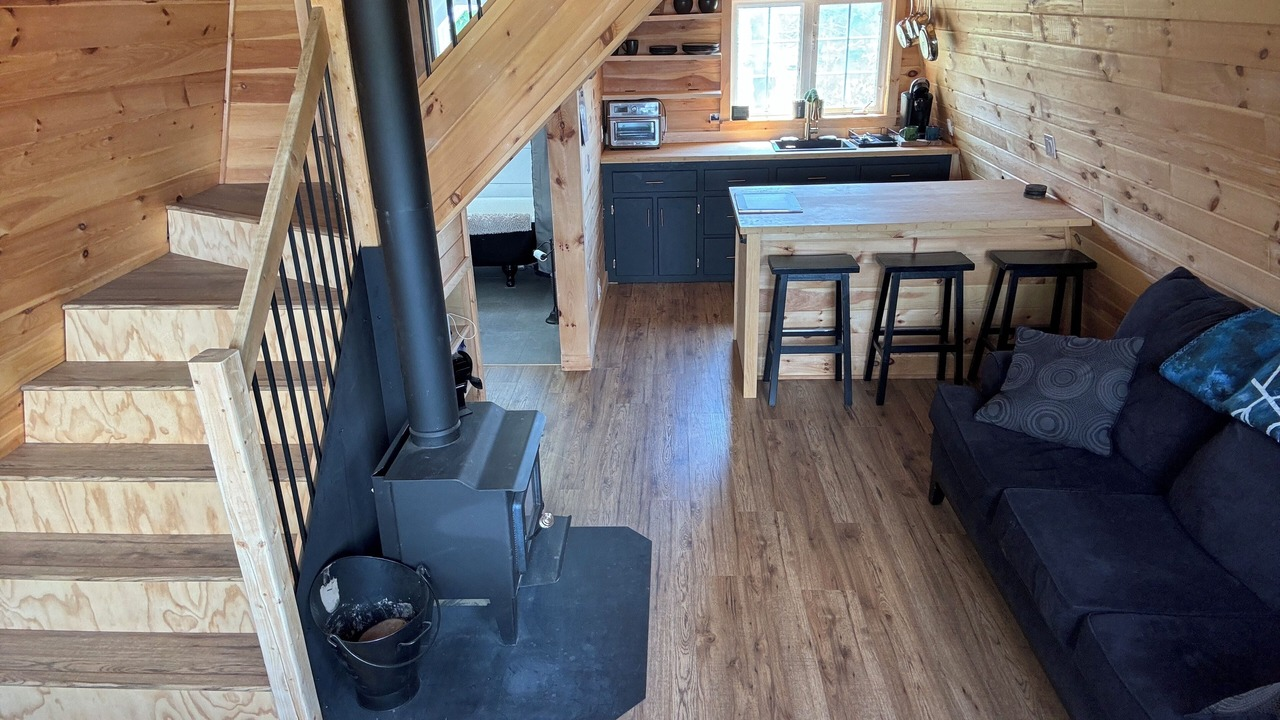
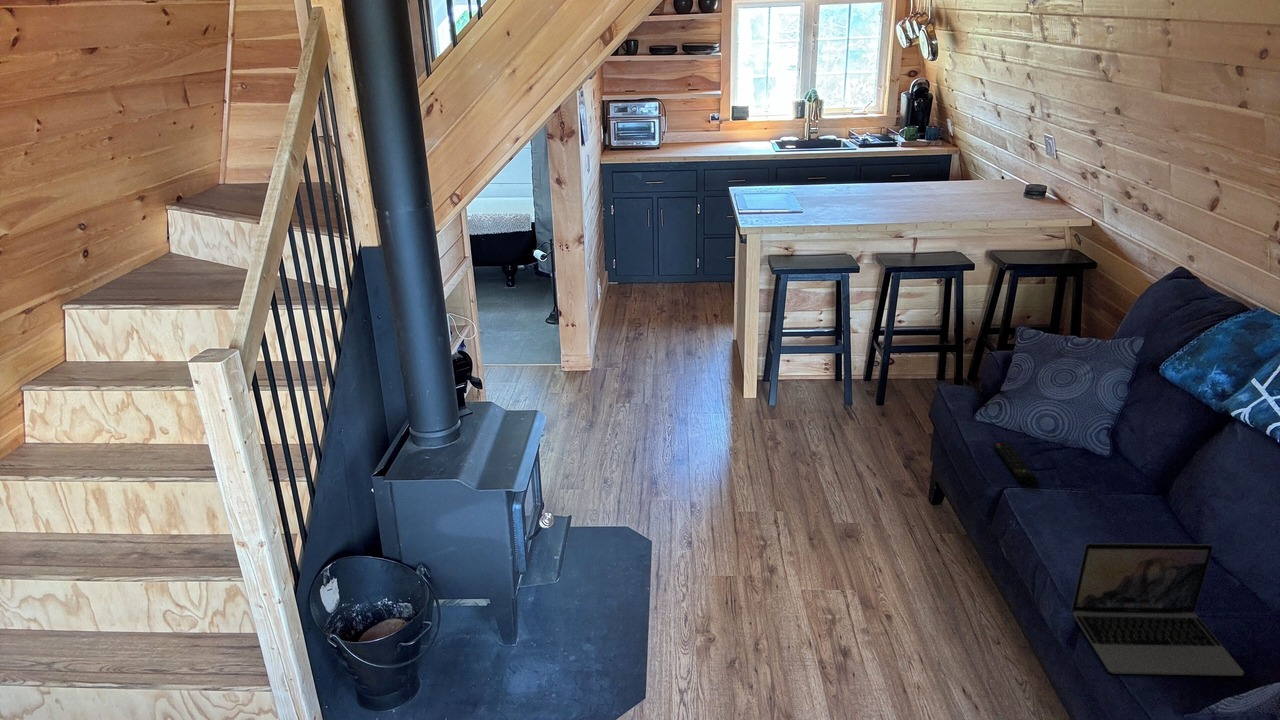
+ remote control (1014, 462)
+ laptop (1162, 607)
